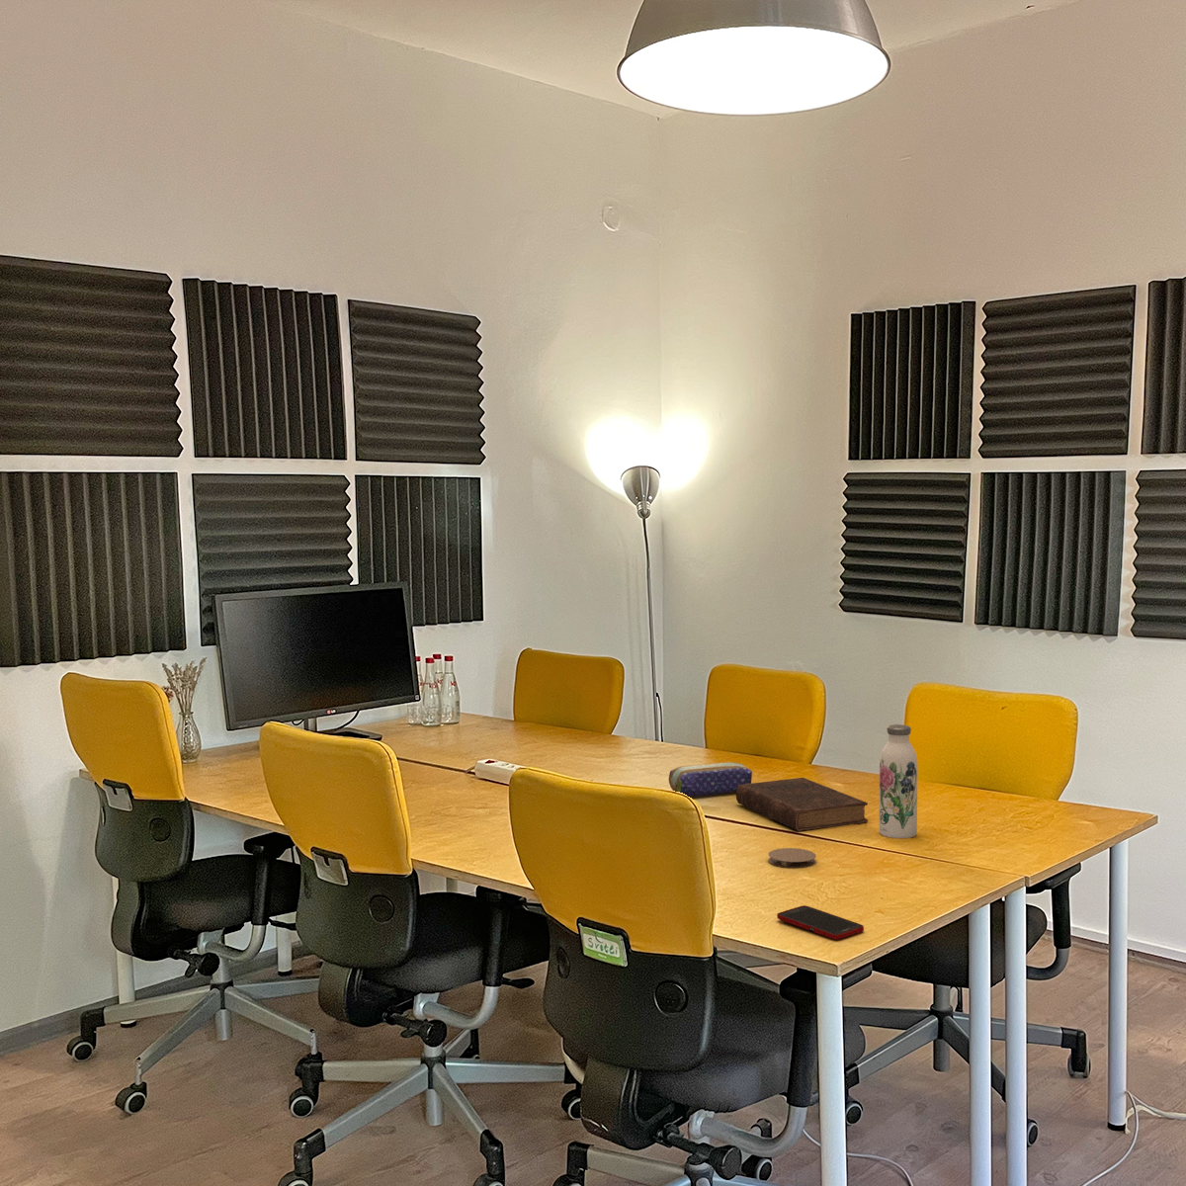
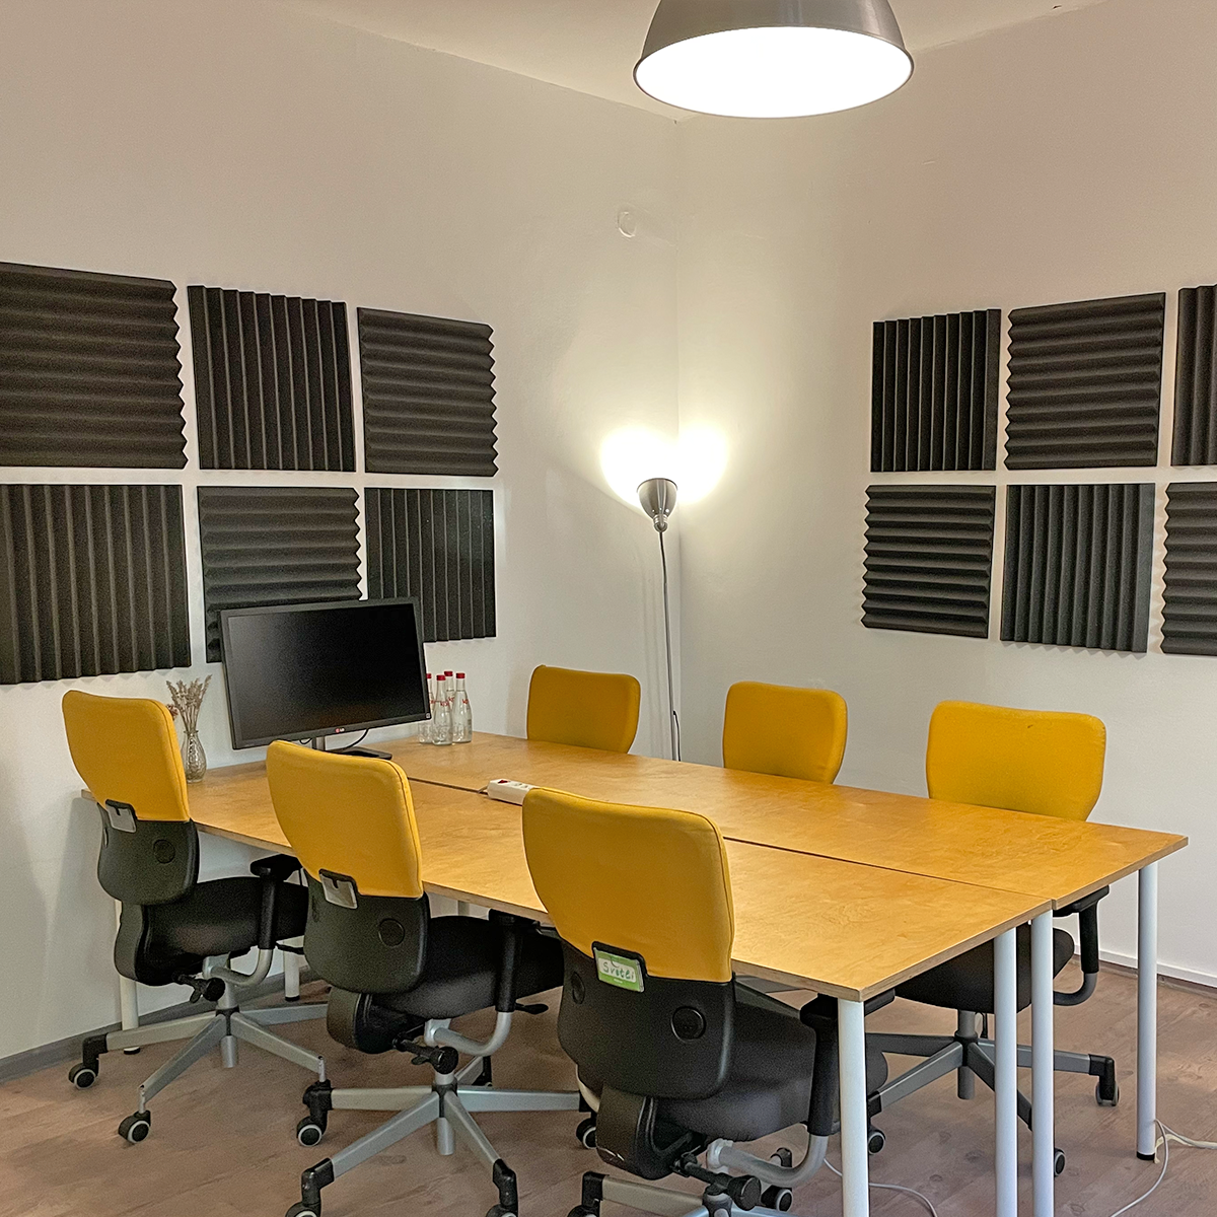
- water bottle (898, 780)
- book (799, 803)
- coaster (792, 858)
- cell phone (819, 922)
- pencil case (709, 779)
